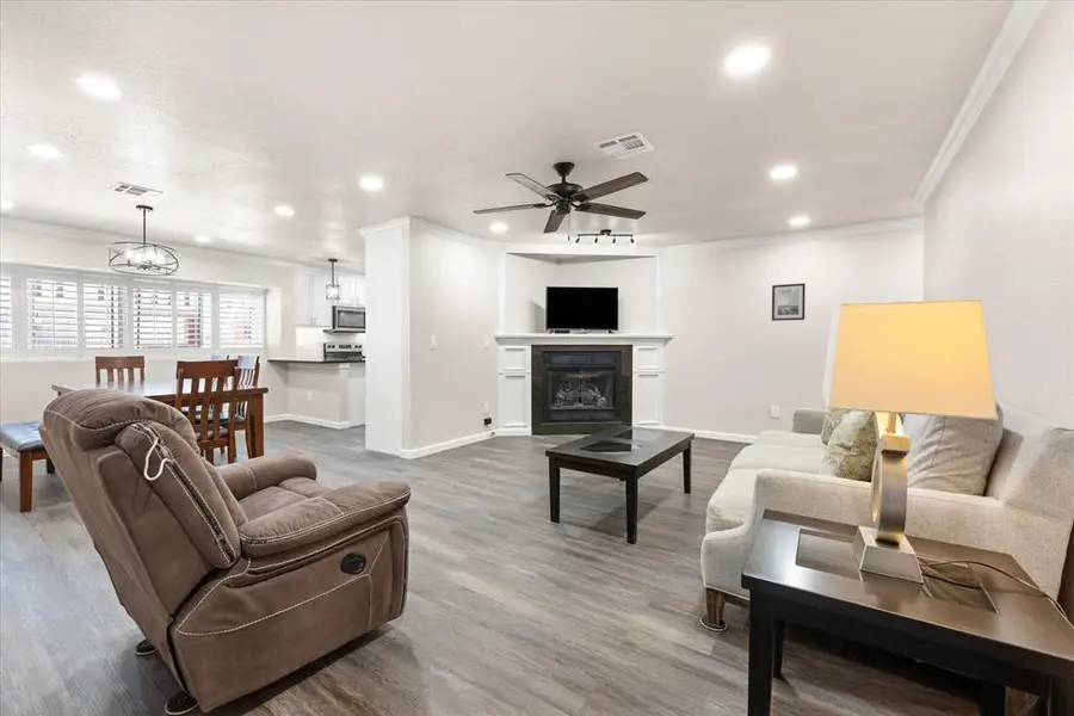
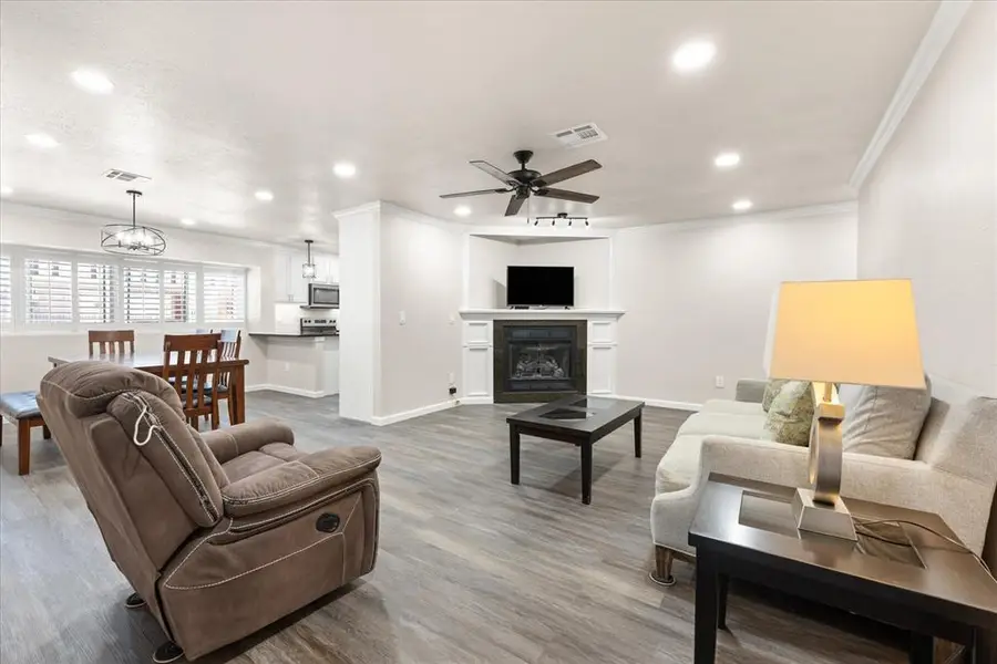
- wall art (788, 302)
